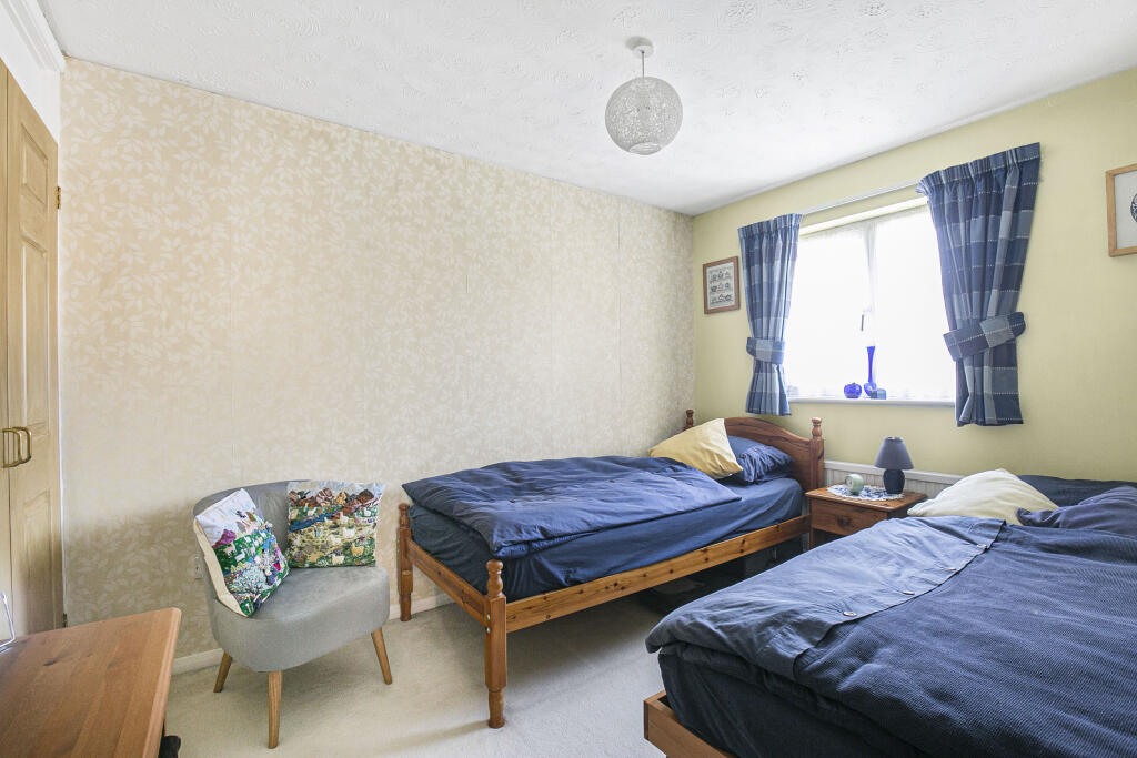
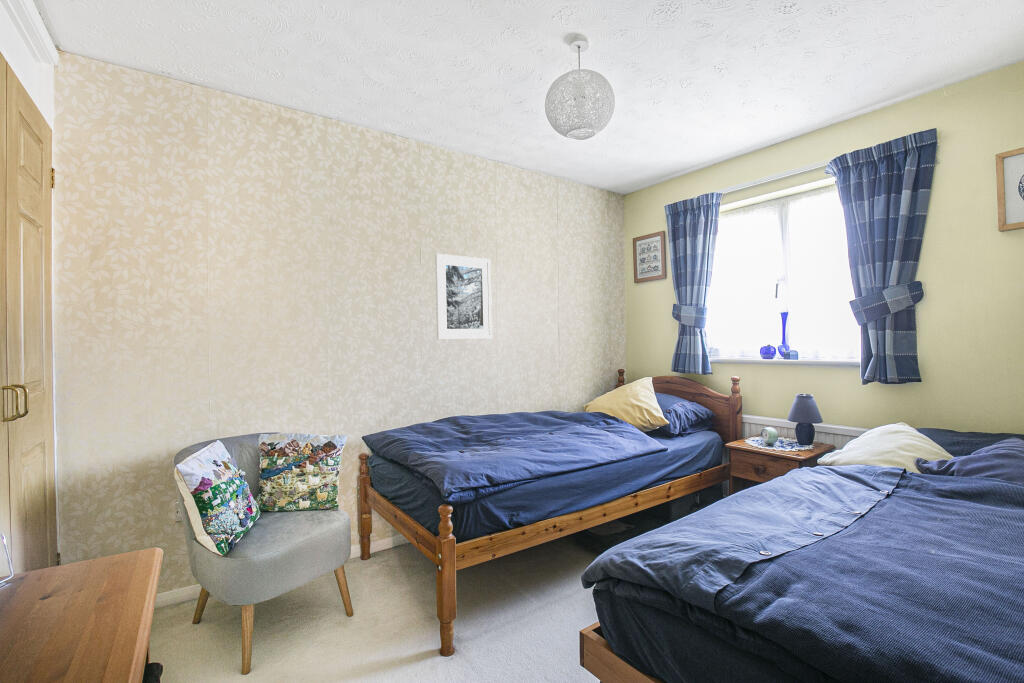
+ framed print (464, 297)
